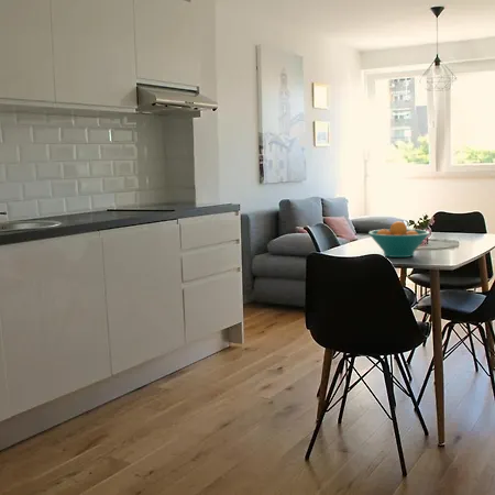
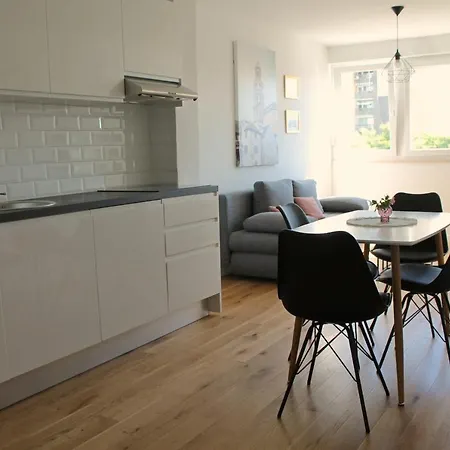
- fruit bowl (398, 238)
